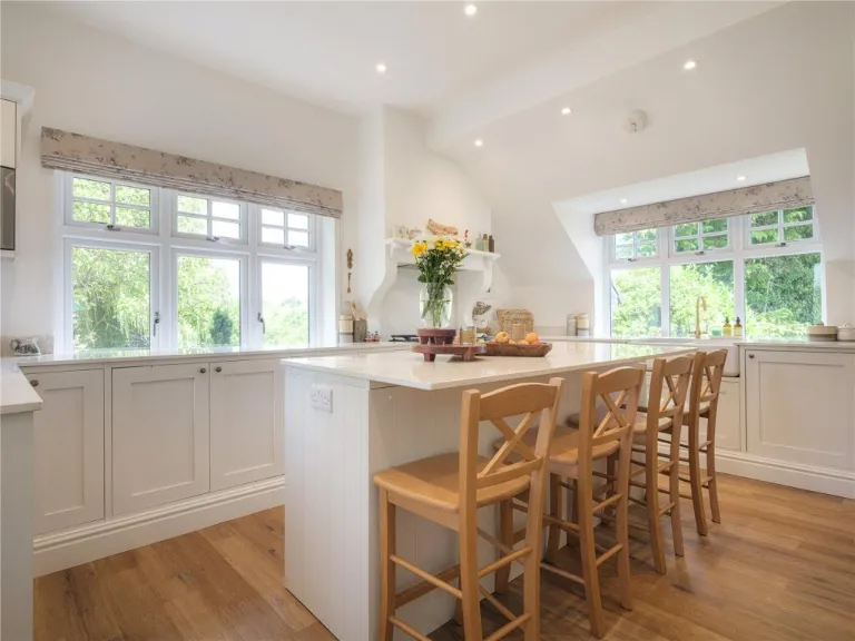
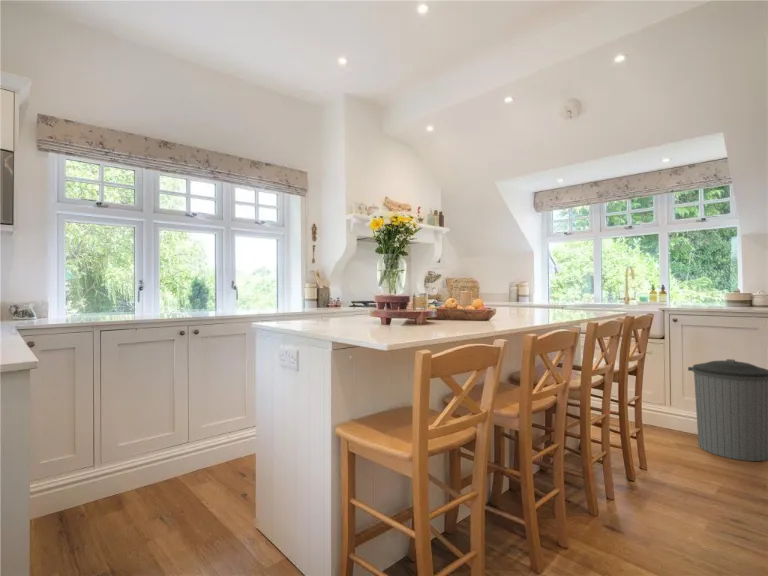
+ trash can (731, 404)
